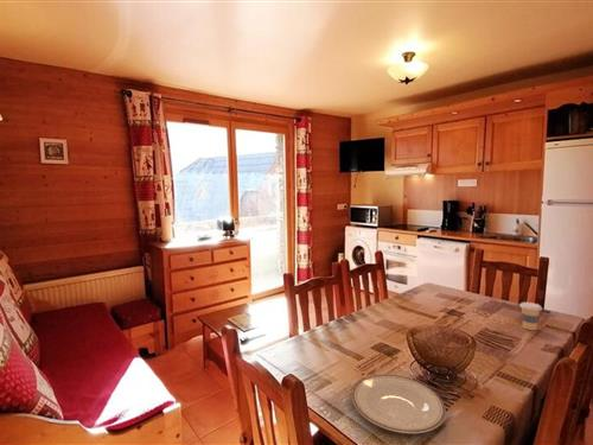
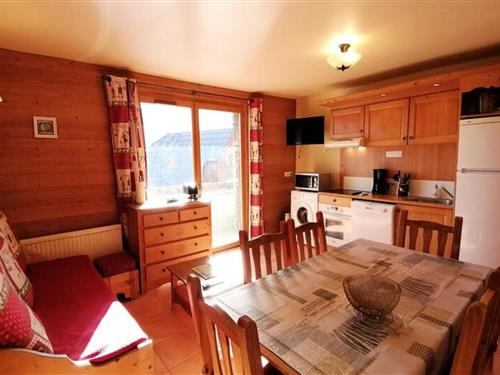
- plate (396, 403)
- coffee cup (530, 316)
